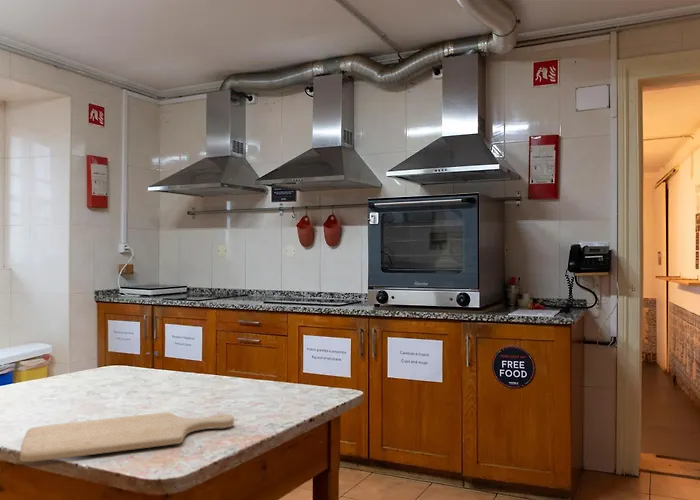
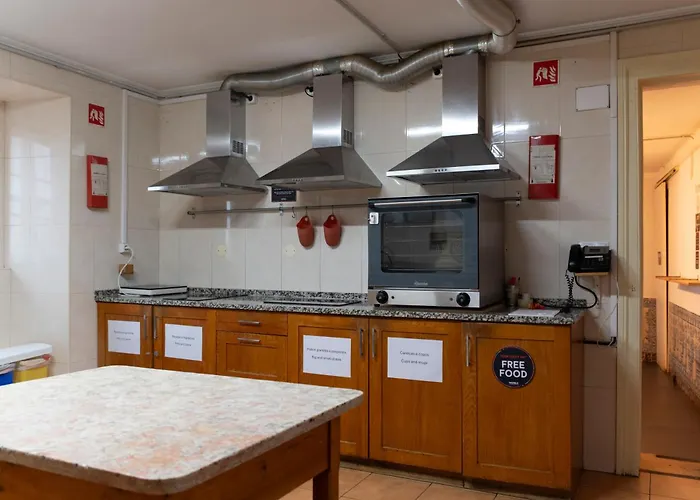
- chopping board (135, 431)
